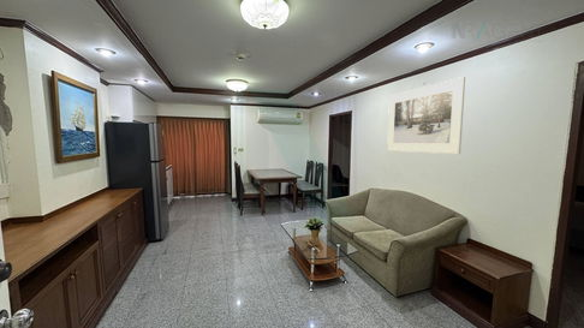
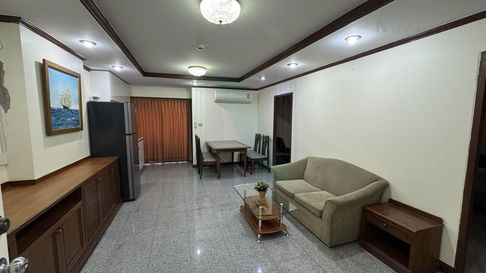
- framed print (418, 120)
